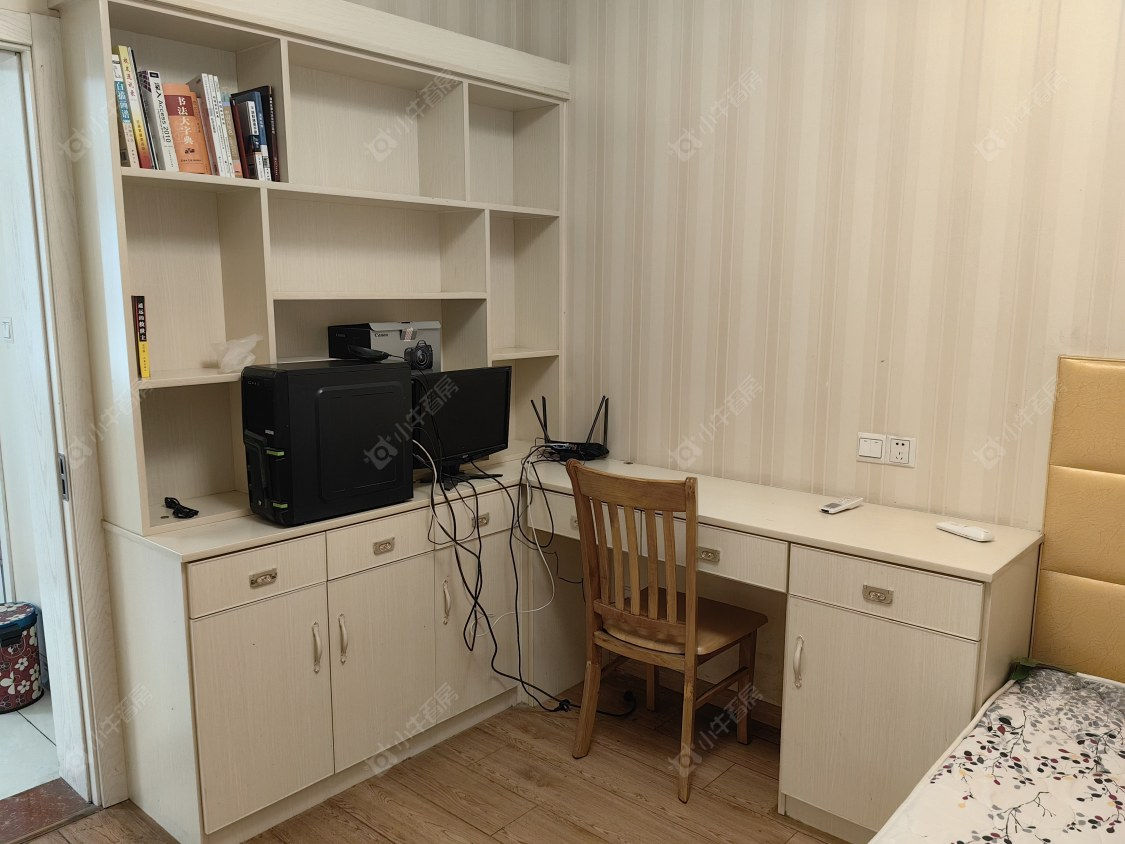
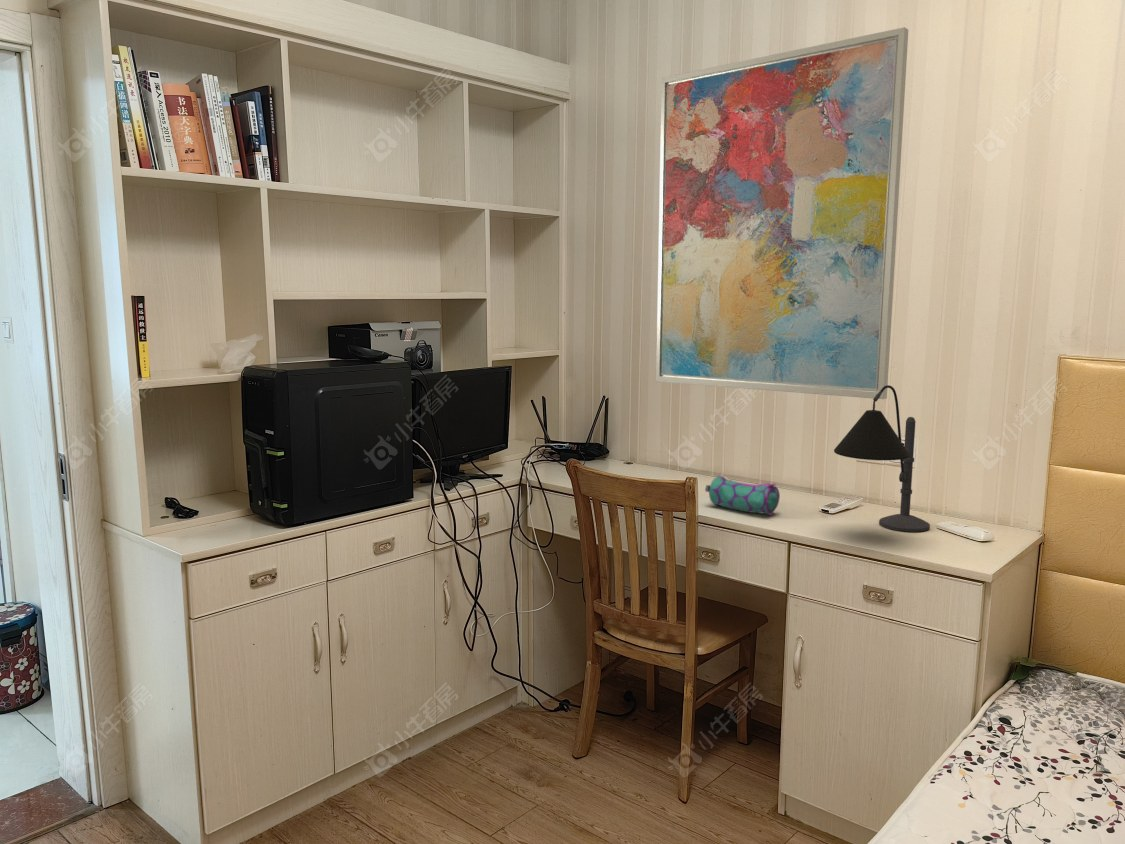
+ pencil case (743, 494)
+ wall art (766, 227)
+ desk lamp (887, 459)
